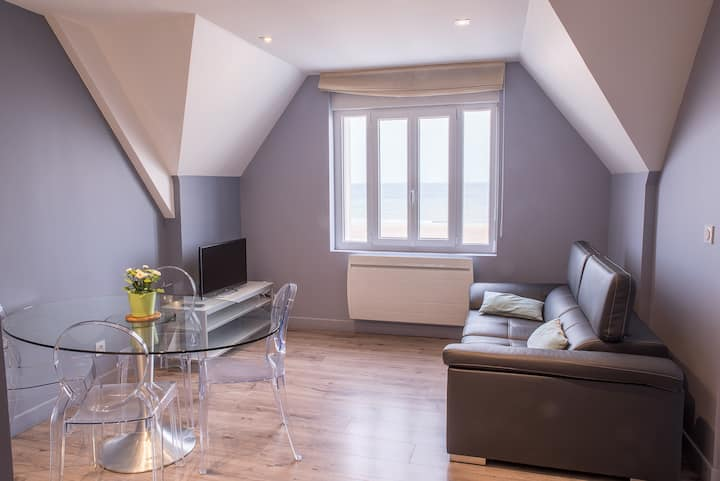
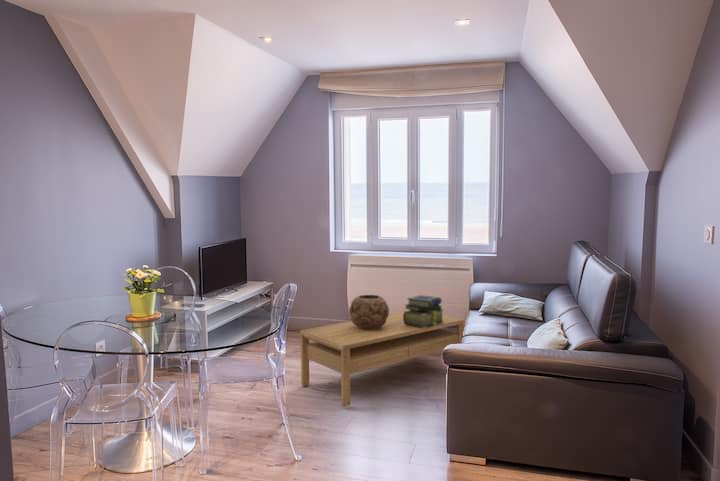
+ stack of books (423, 310)
+ coffee table (385, 351)
+ decorative bowl (369, 311)
